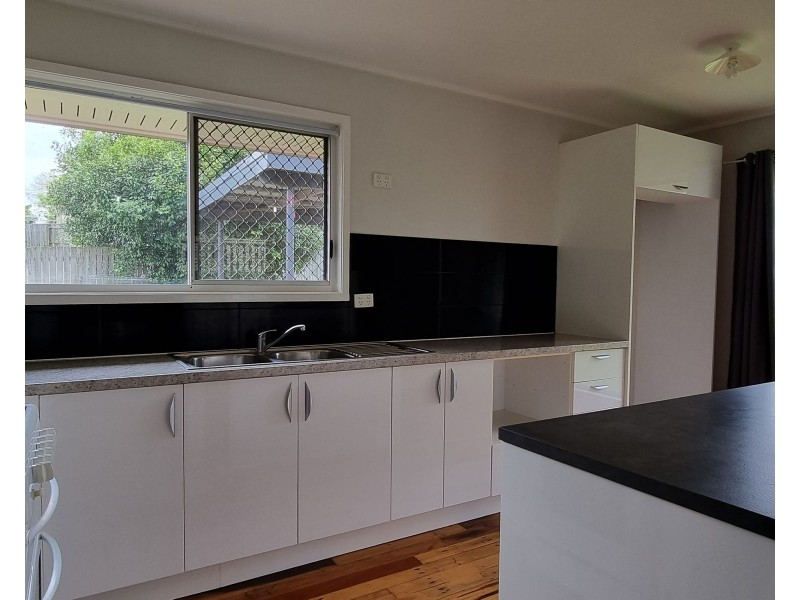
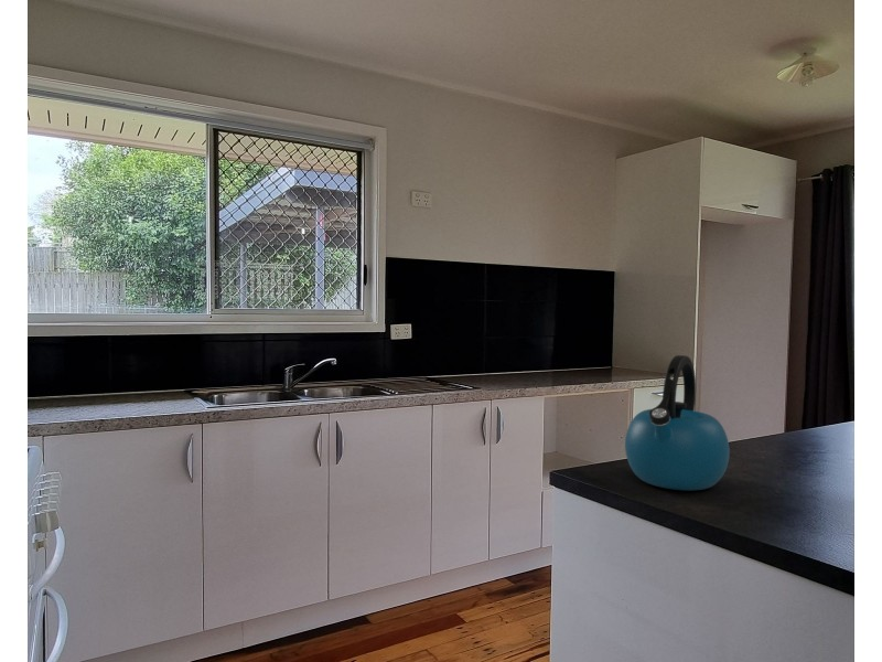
+ kettle (675, 419)
